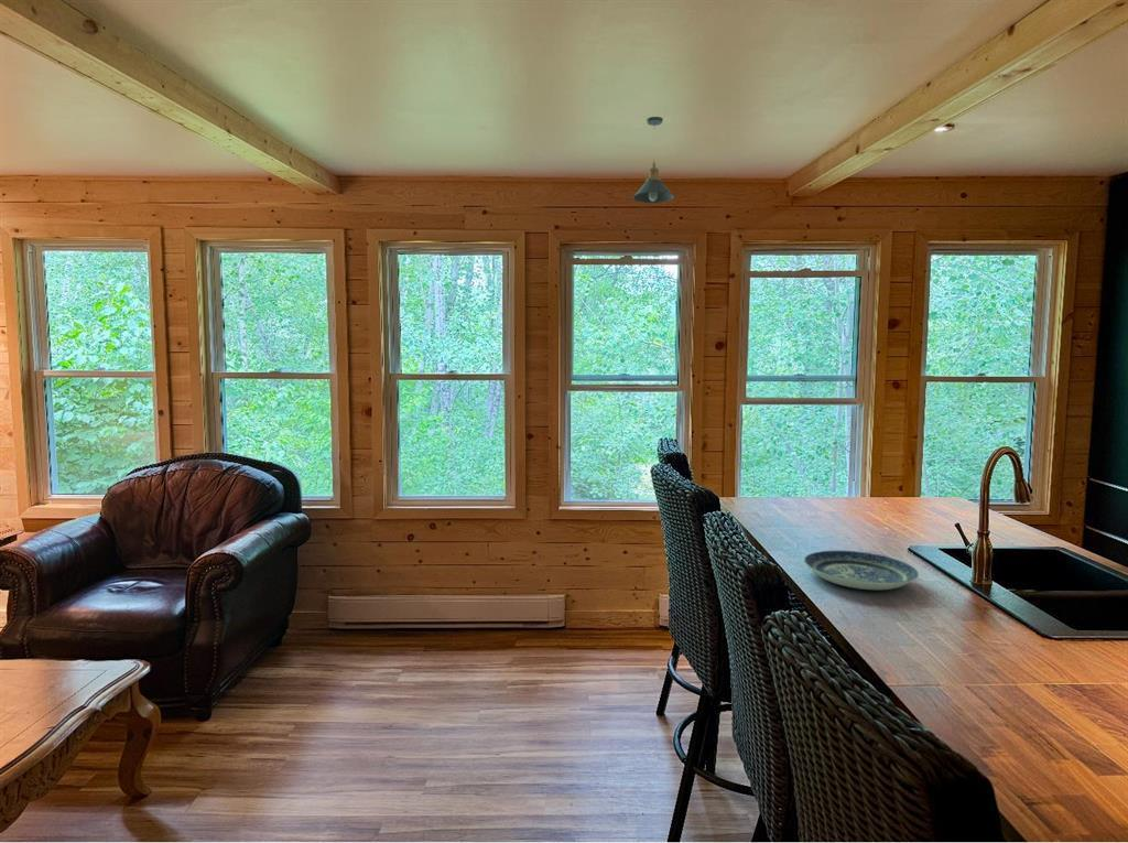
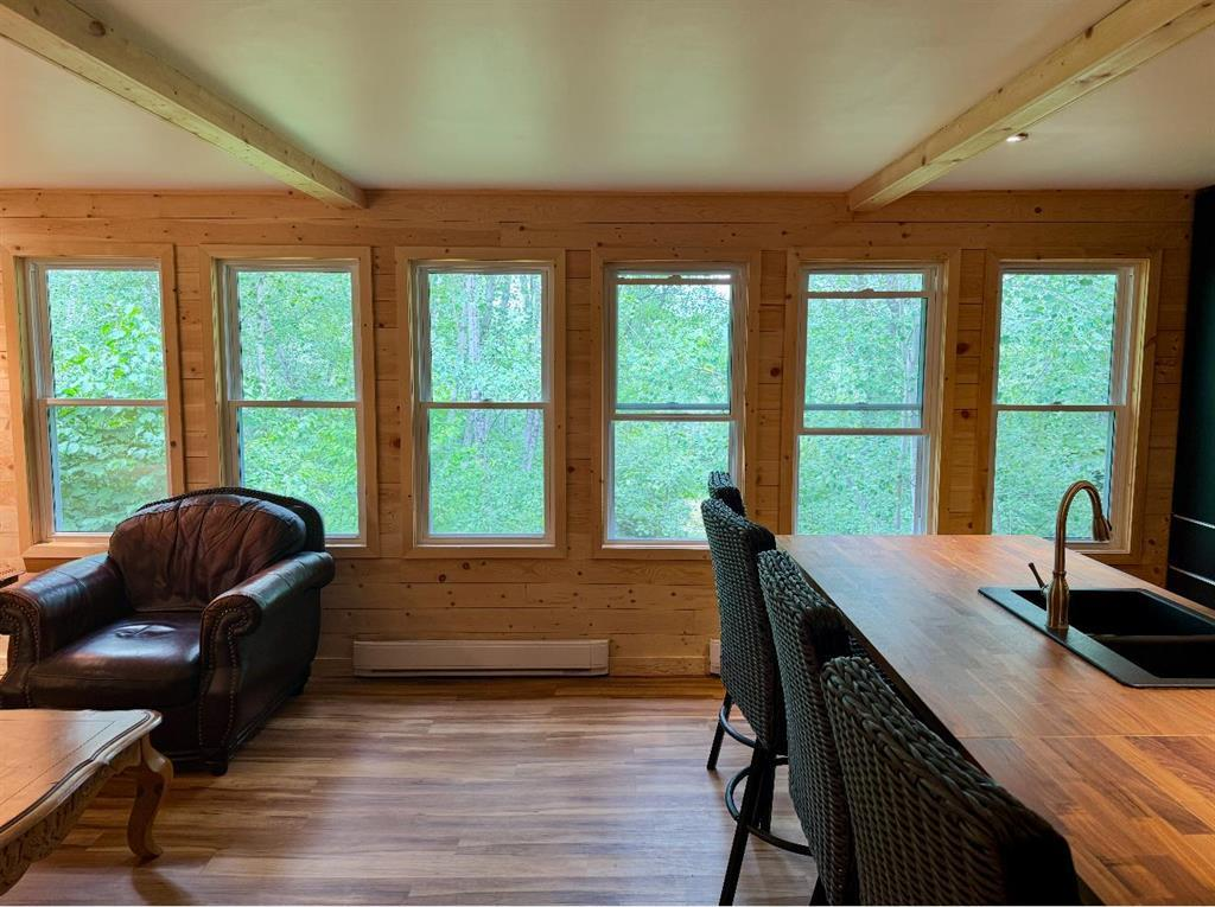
- plate (858, 572)
- pendant light (653, 162)
